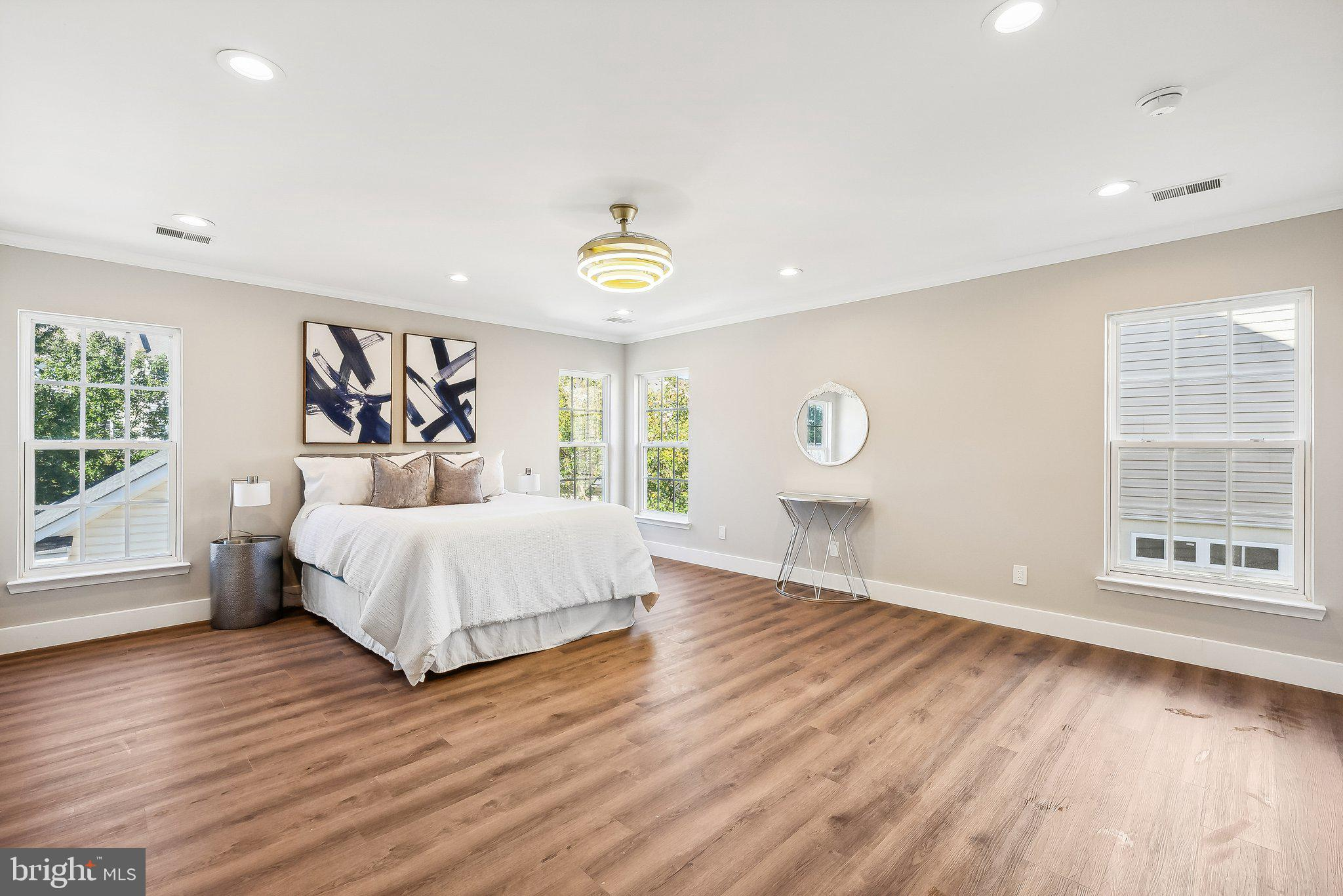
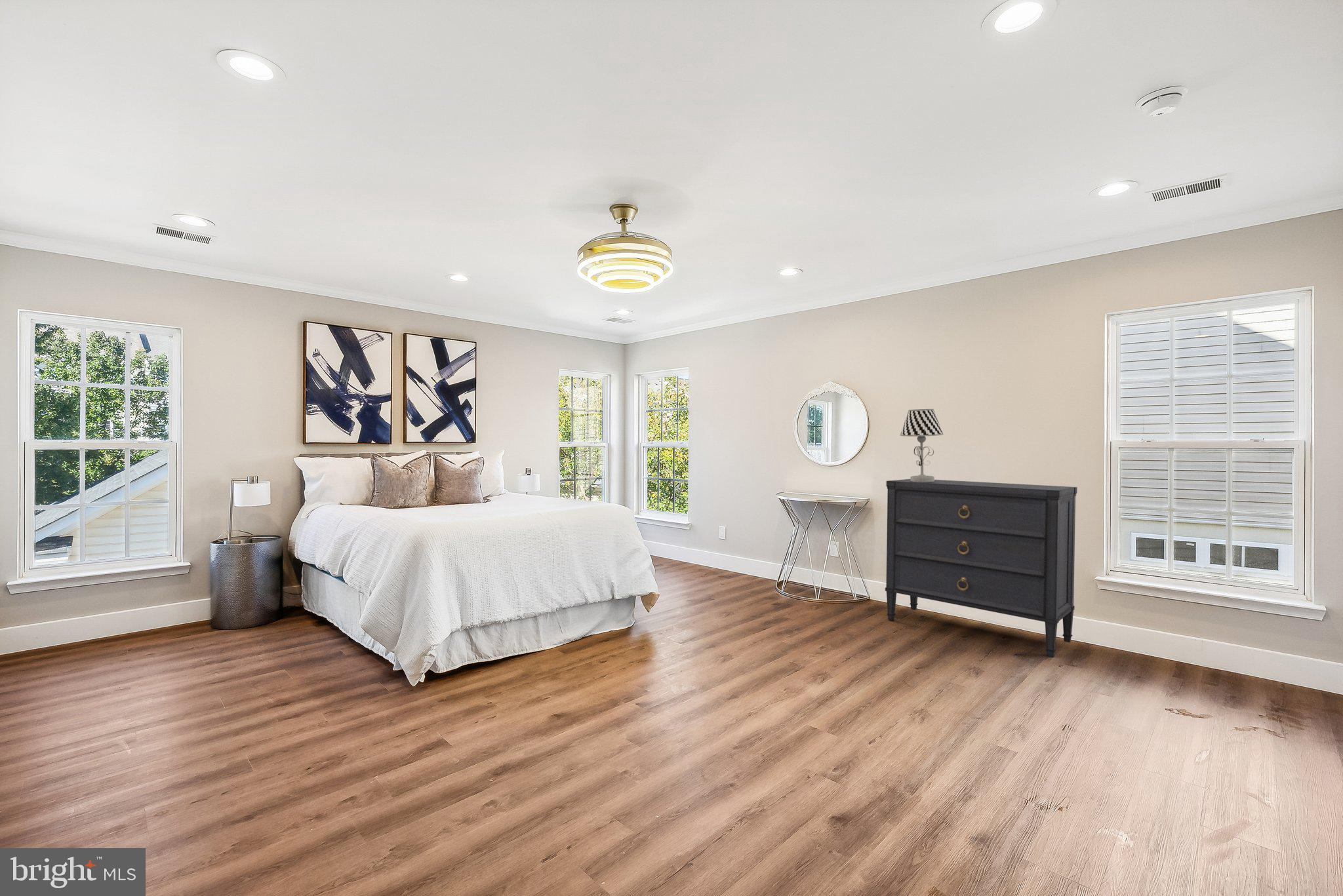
+ table lamp (923, 446)
+ dresser (975, 556)
